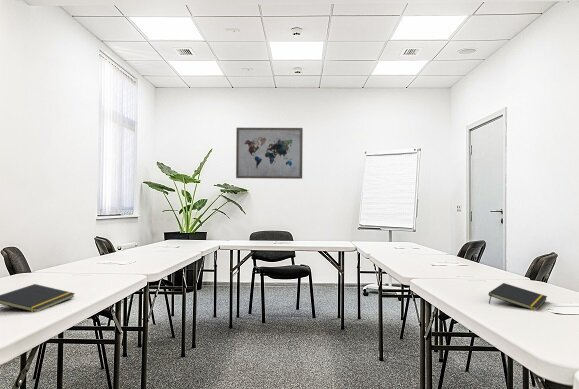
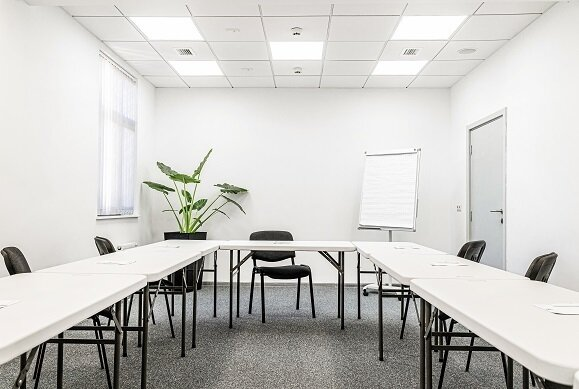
- notepad (518, 295)
- wall art (269, 153)
- notepad (35, 297)
